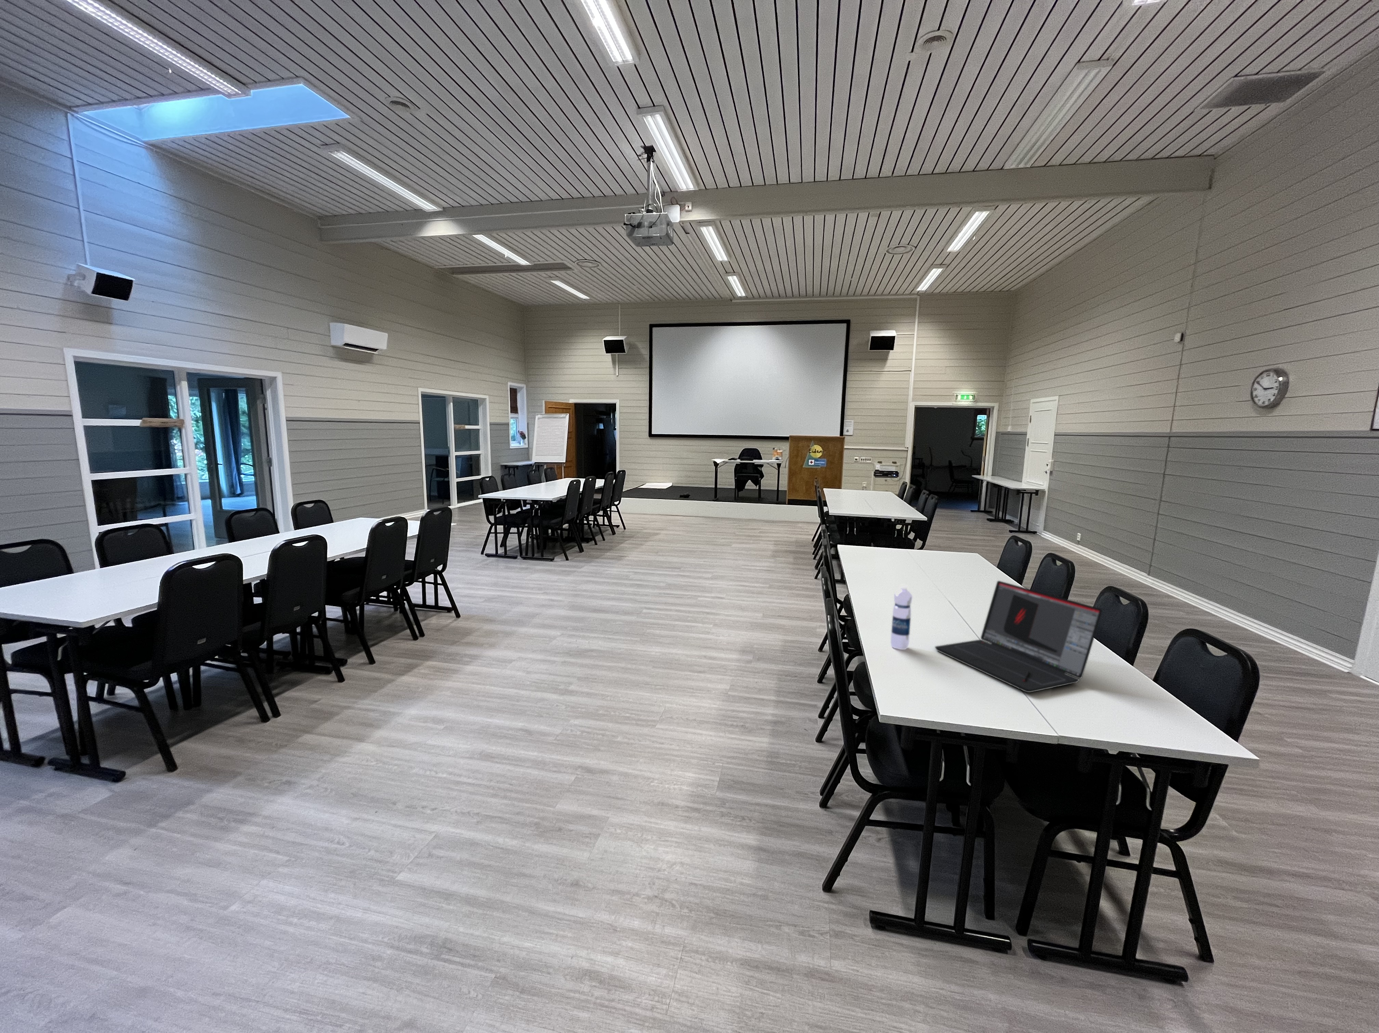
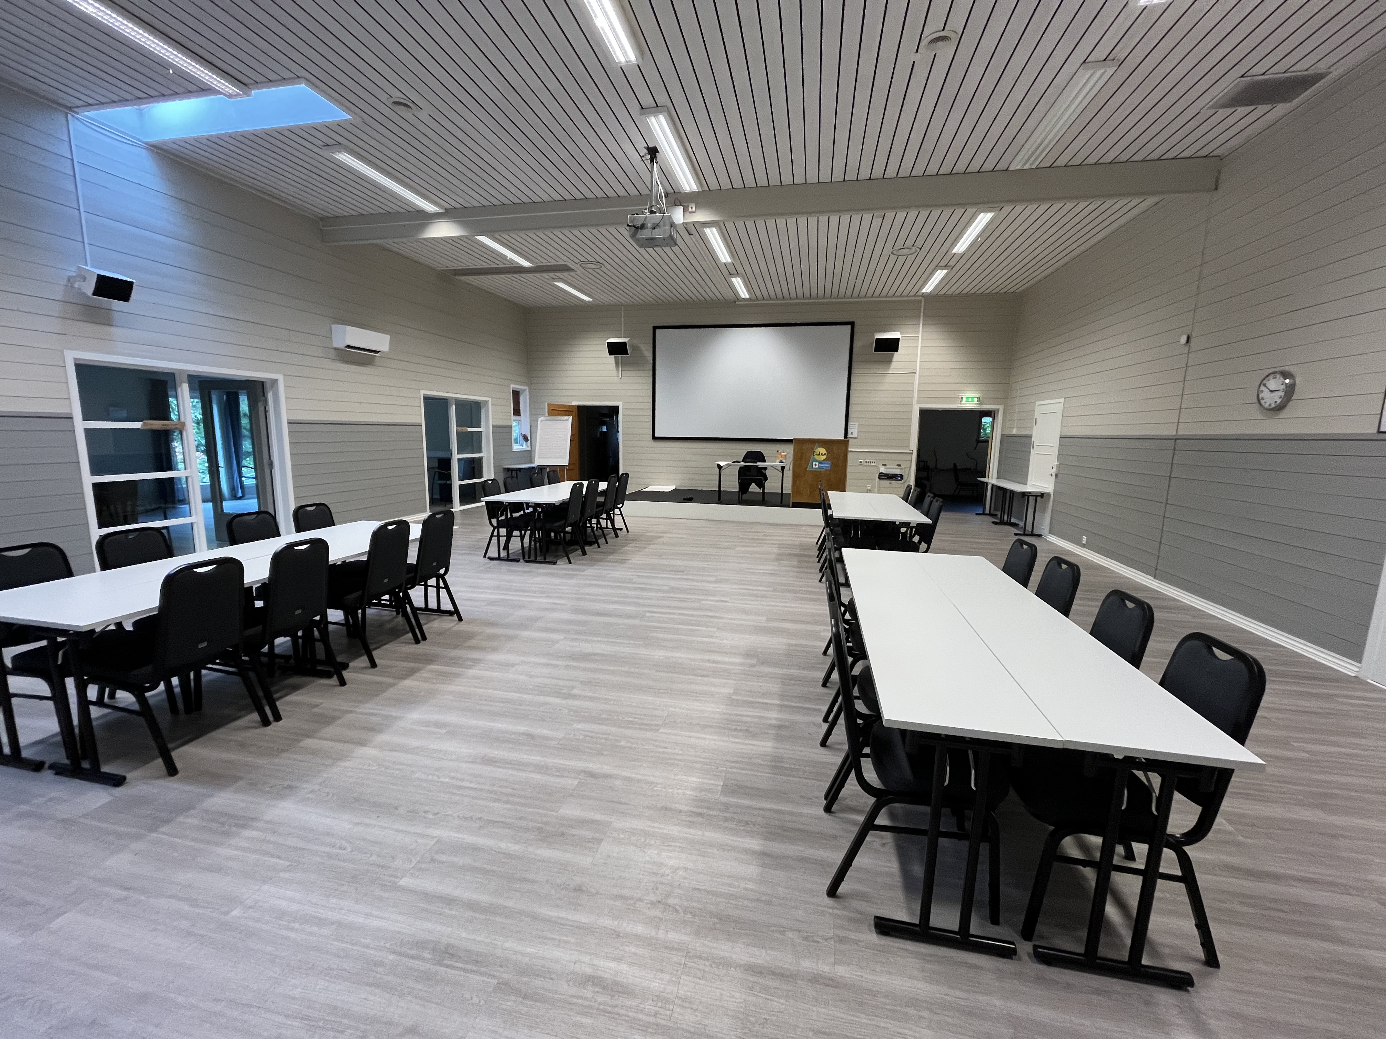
- water bottle (901, 616)
- laptop (1012, 630)
